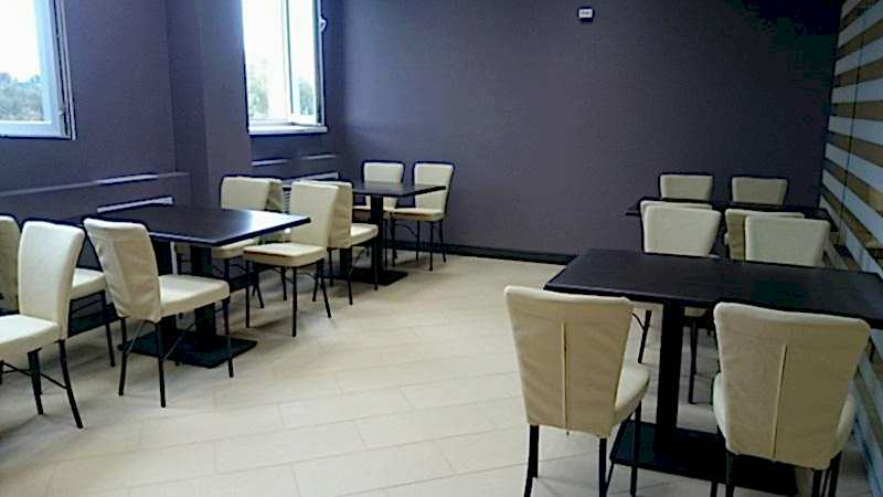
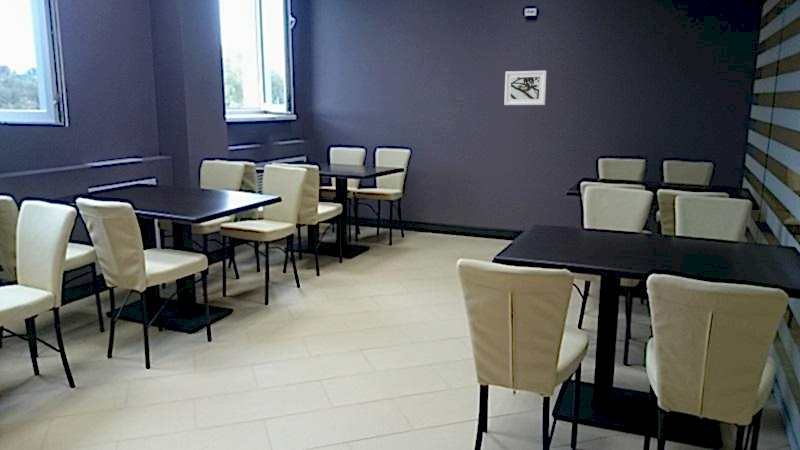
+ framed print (525, 88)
